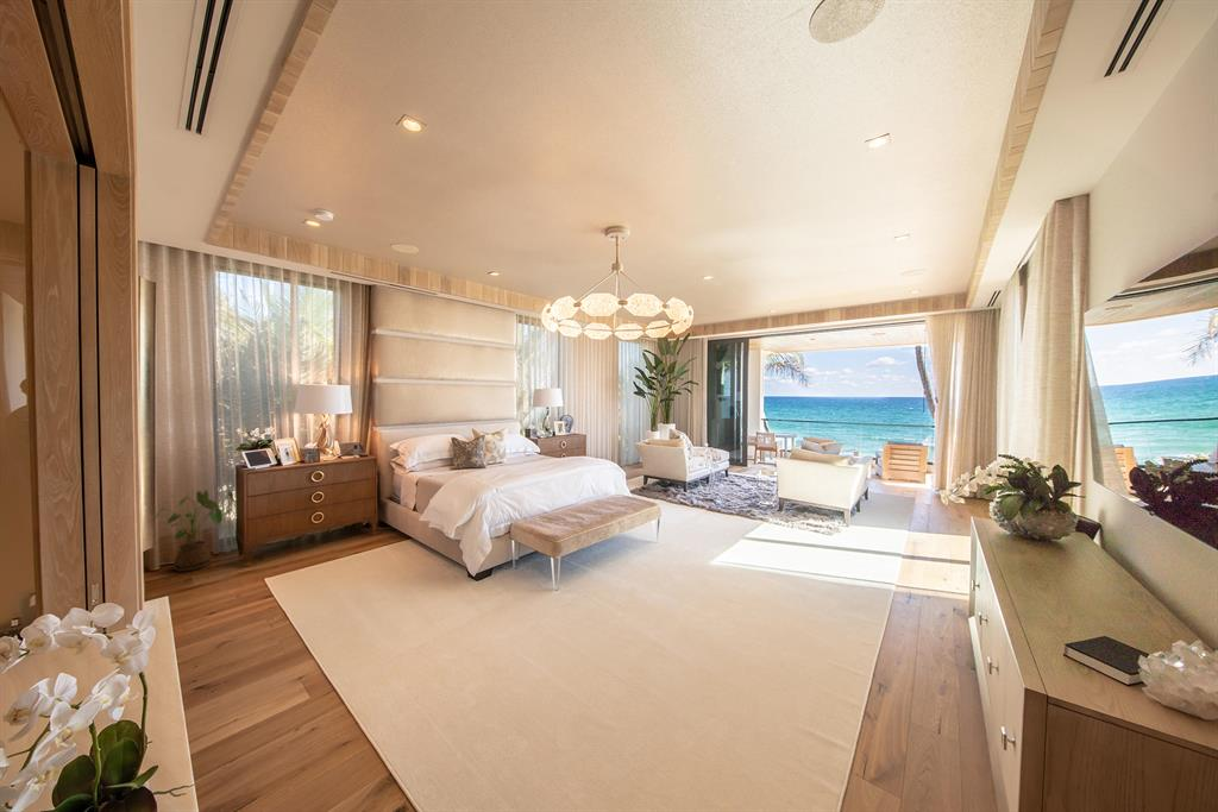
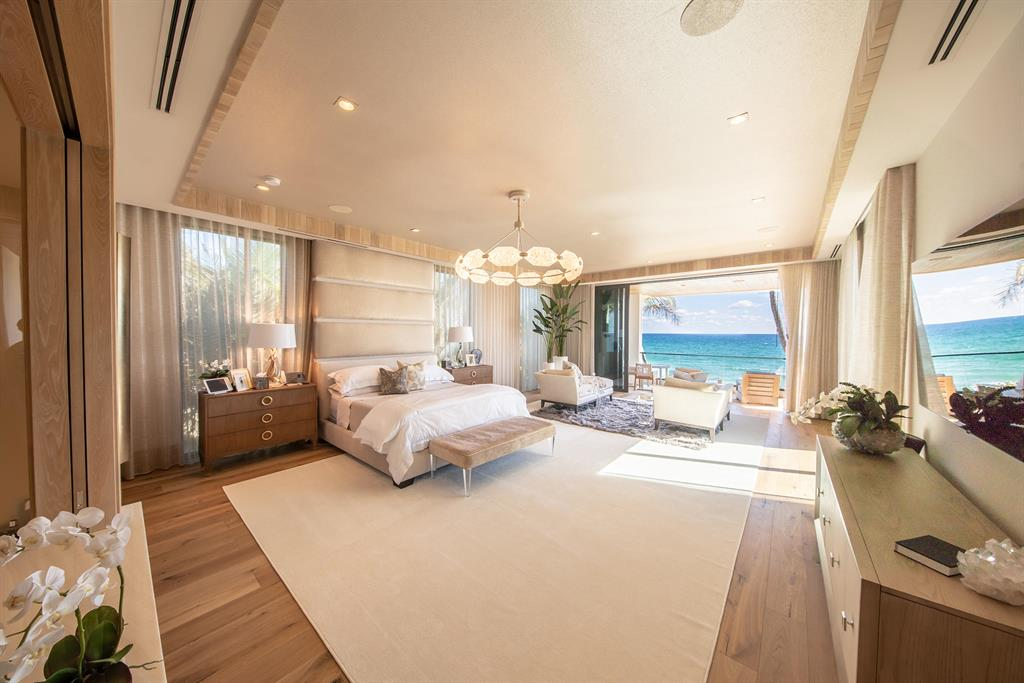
- house plant (197, 529)
